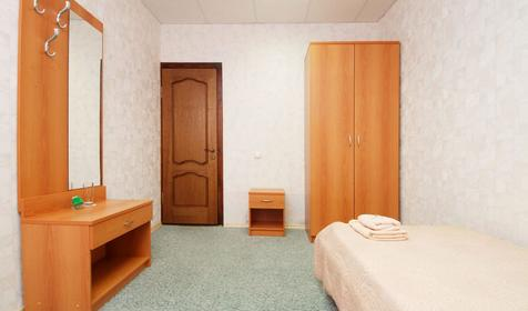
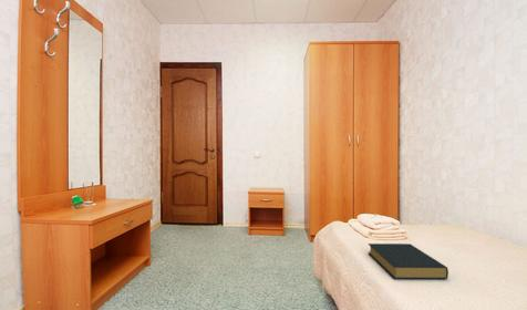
+ hardback book (403, 259)
